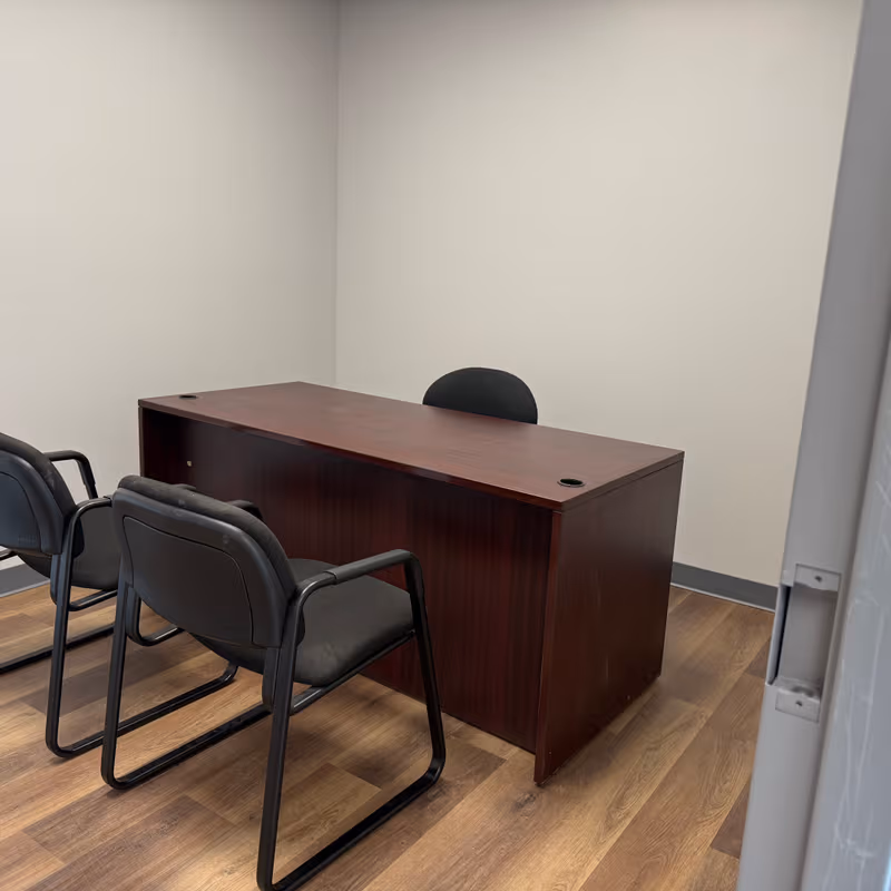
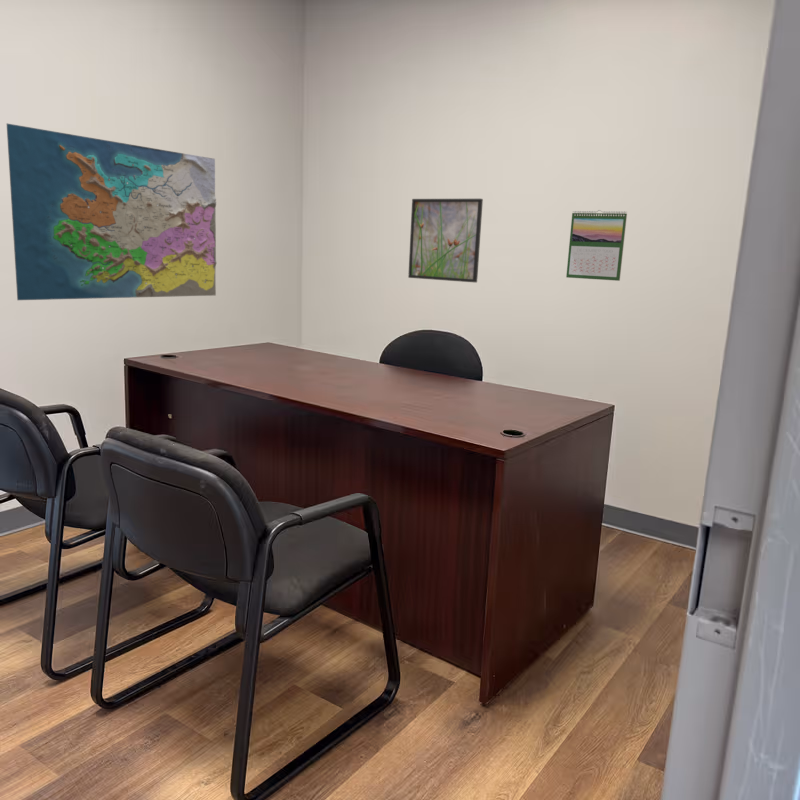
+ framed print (444, 239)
+ calendar (595, 244)
+ map (127, 222)
